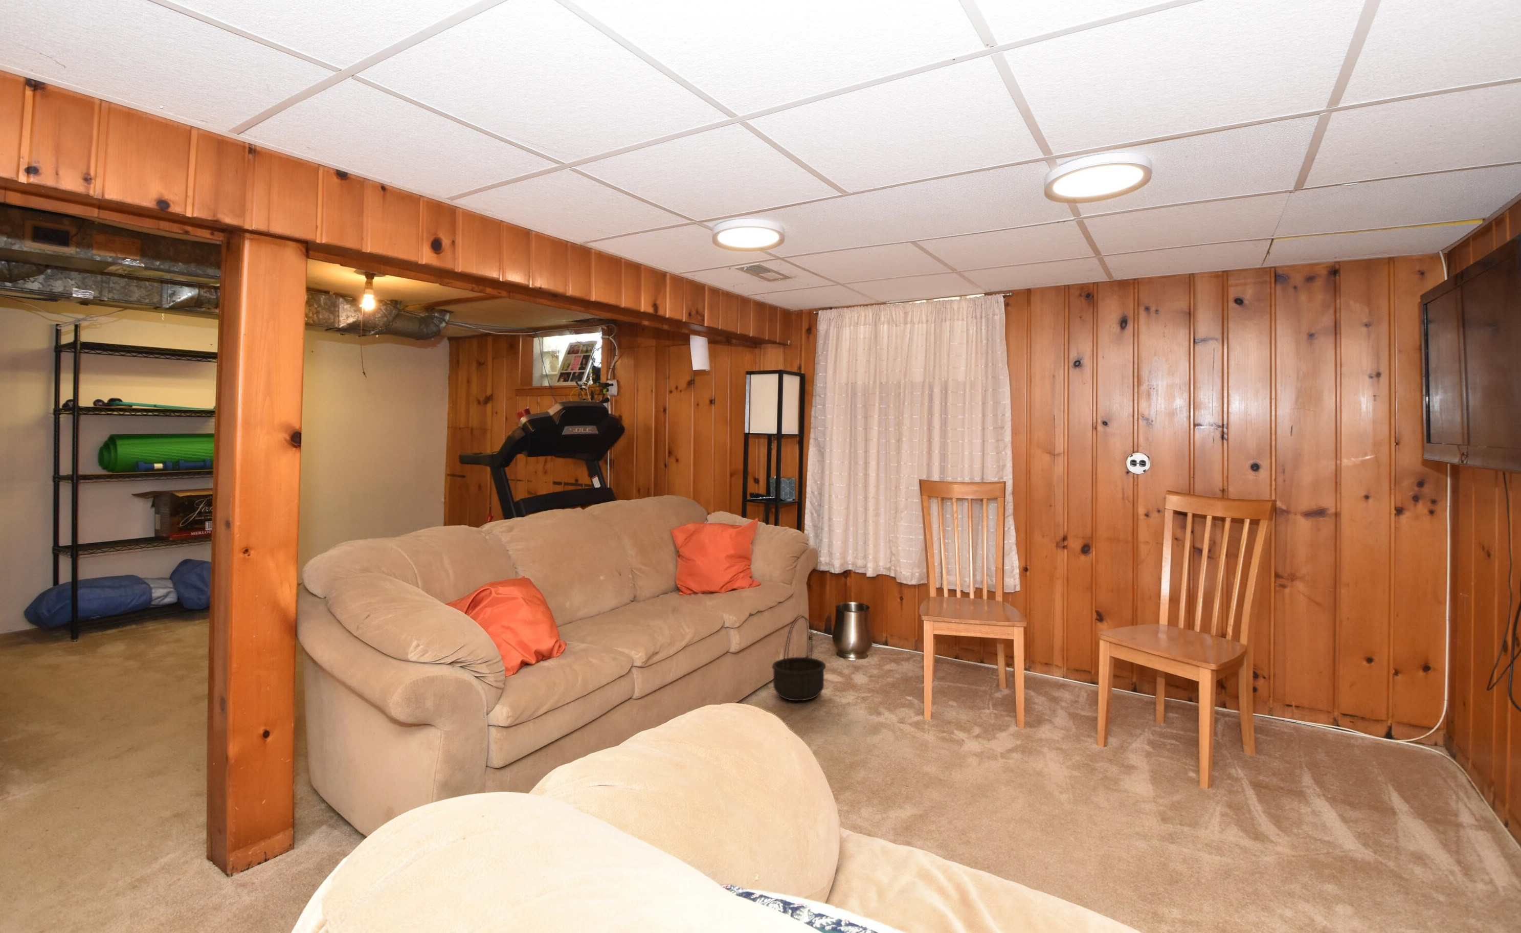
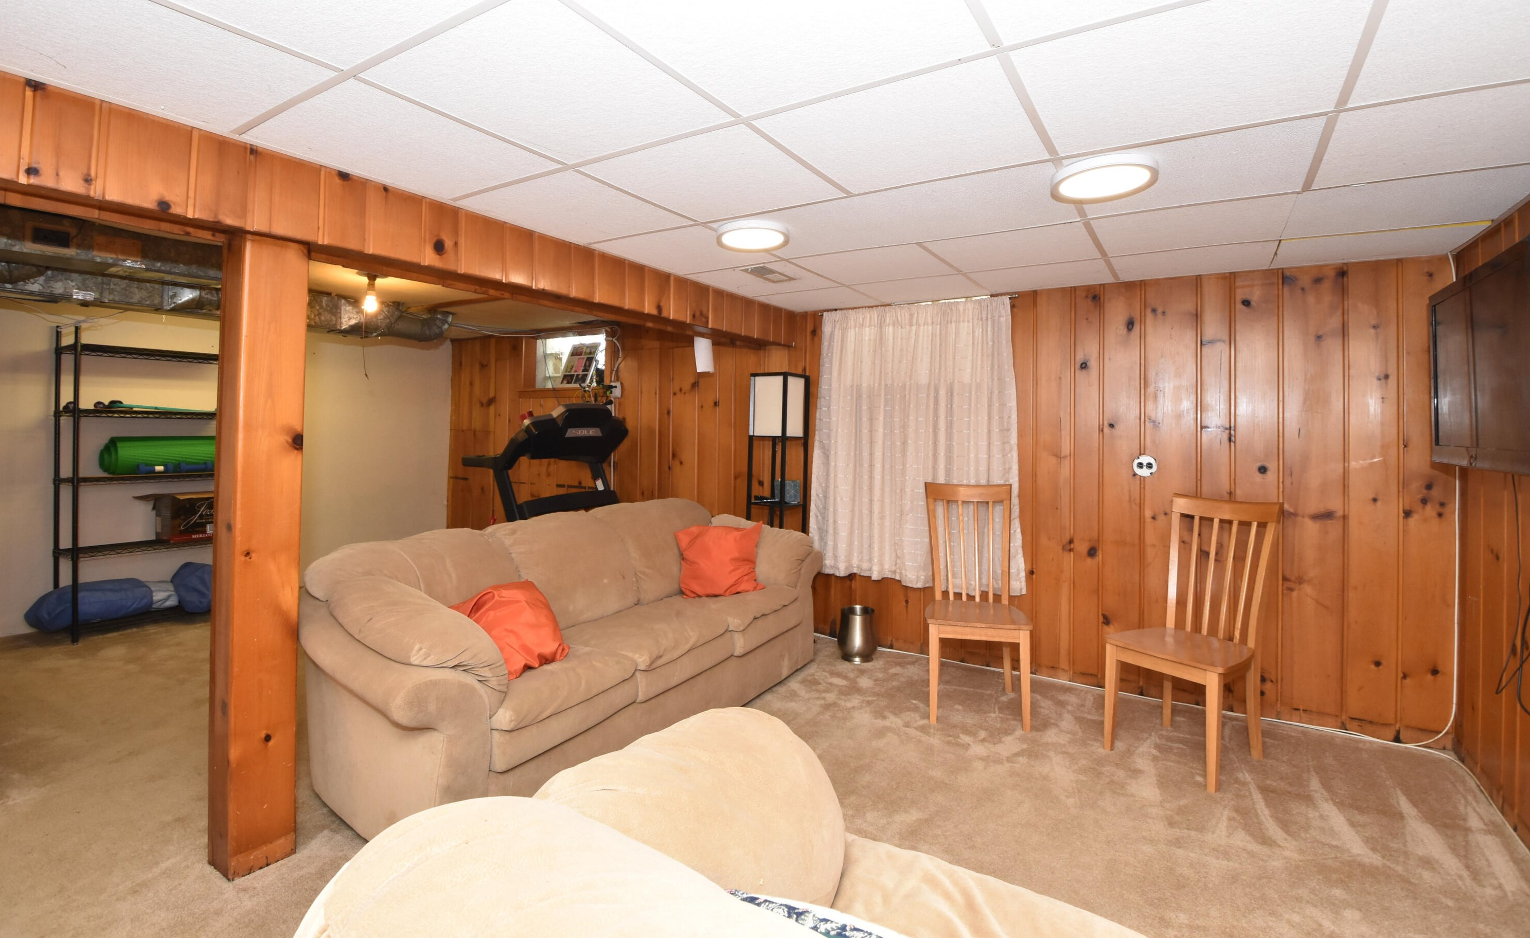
- basket (799, 657)
